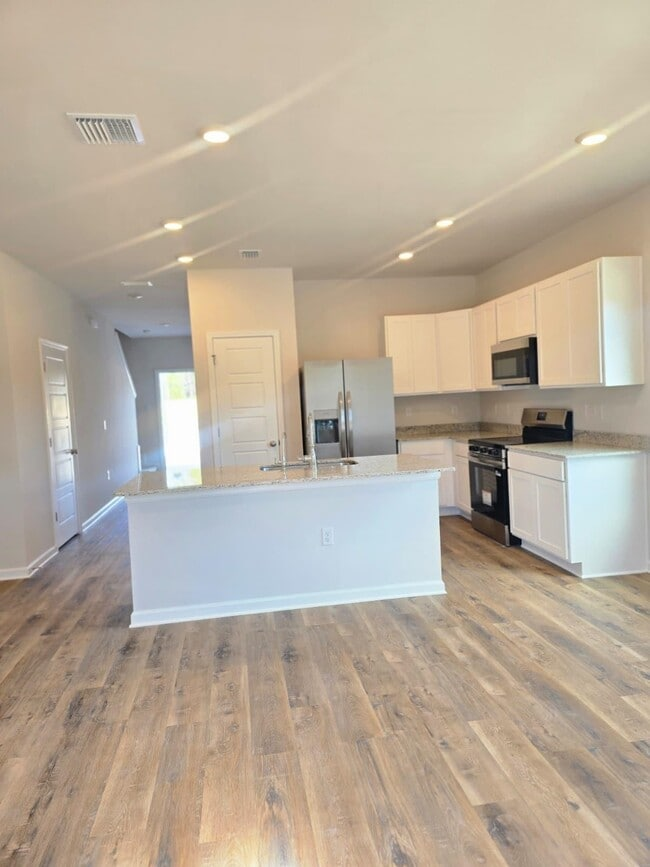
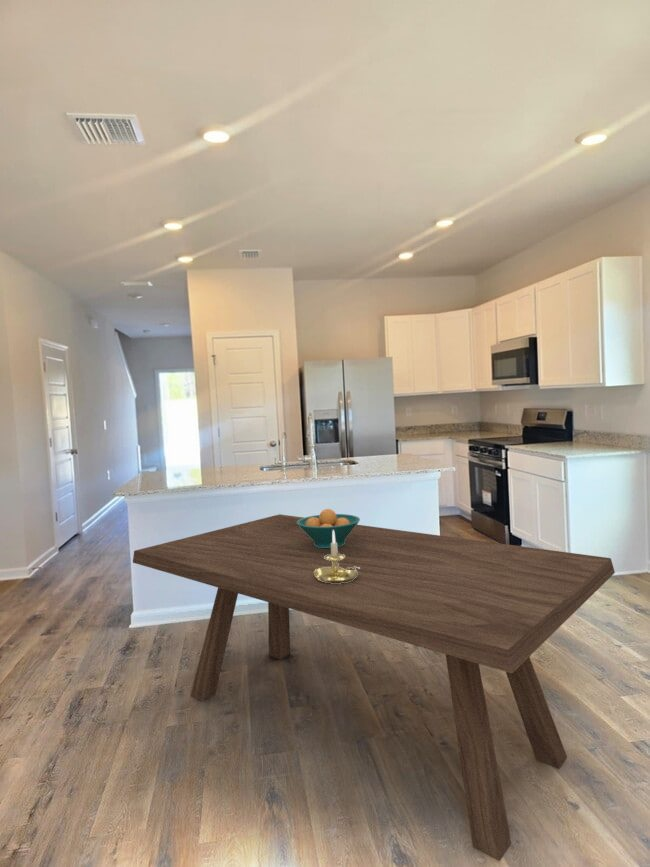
+ fruit bowl (328, 526)
+ dining table (355, 627)
+ candle holder (337, 554)
